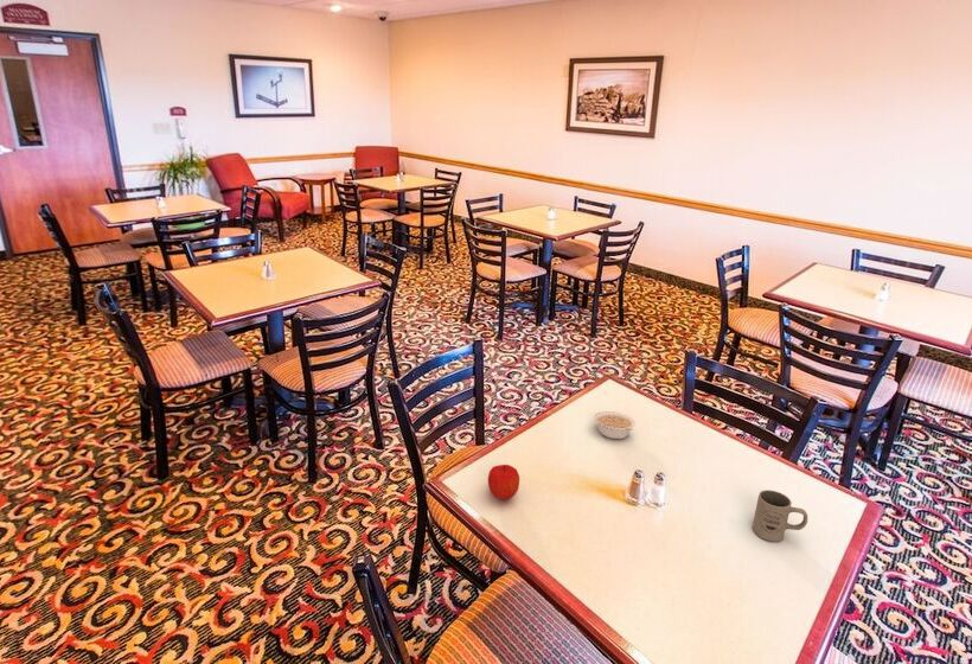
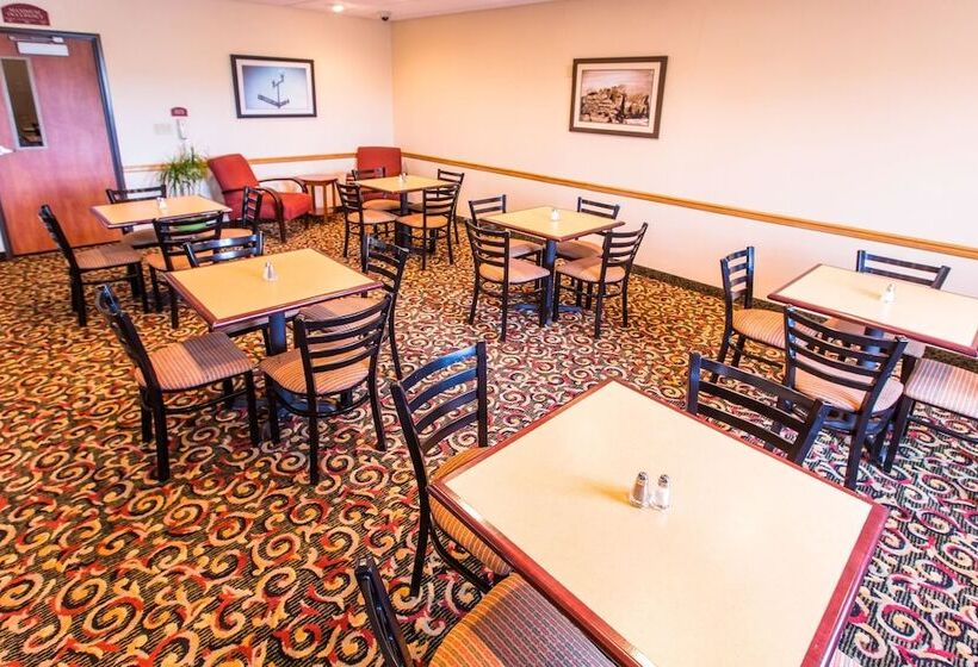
- mug (780, 517)
- legume (615, 424)
- fruit (503, 480)
